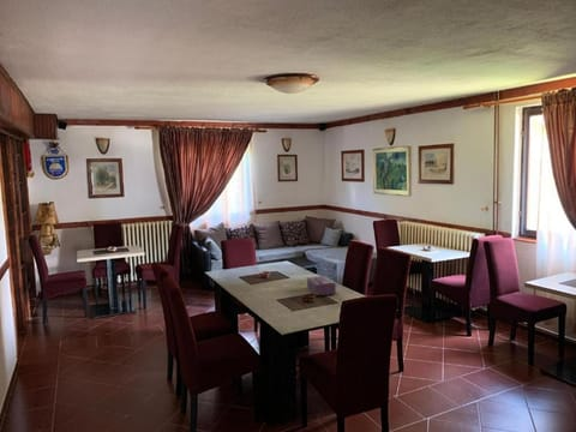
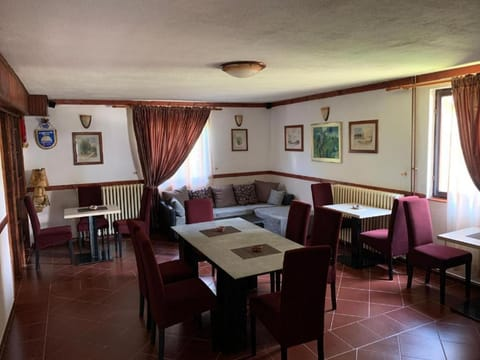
- tissue box (320, 284)
